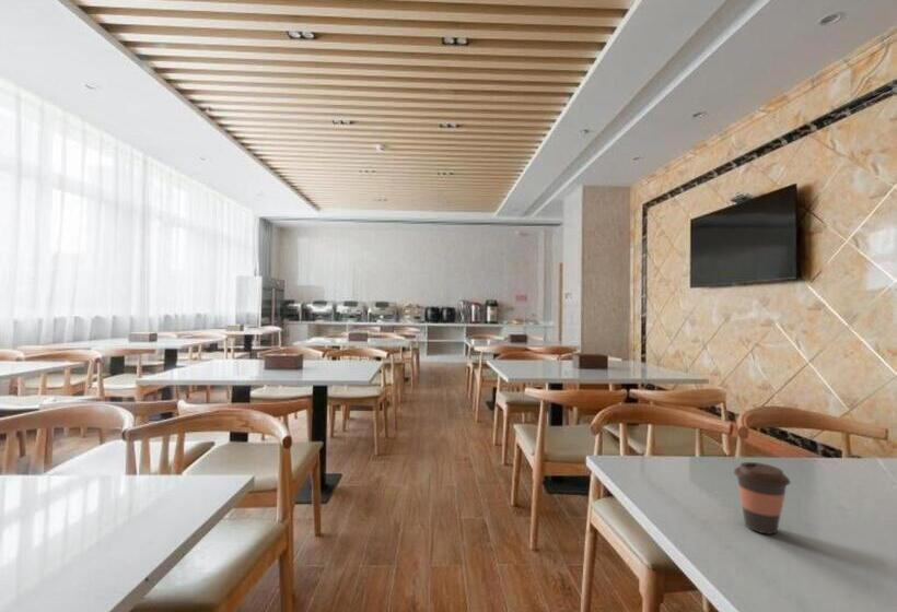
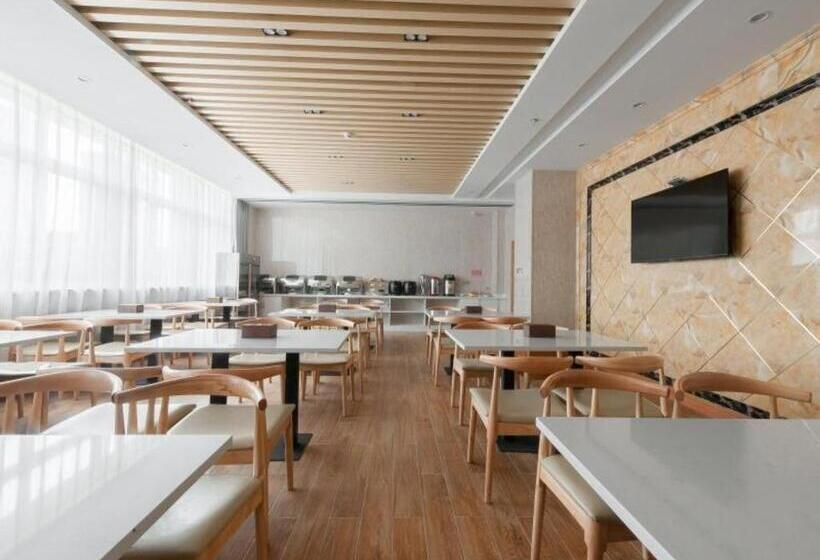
- coffee cup (760, 497)
